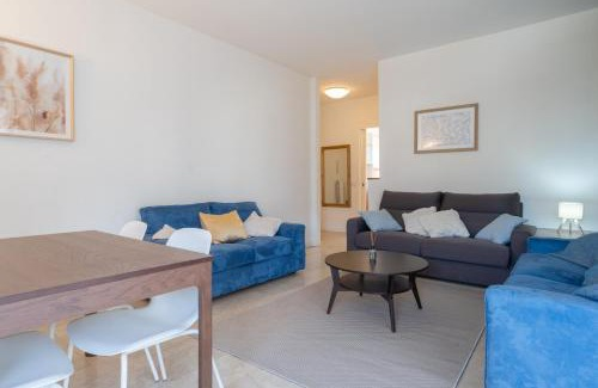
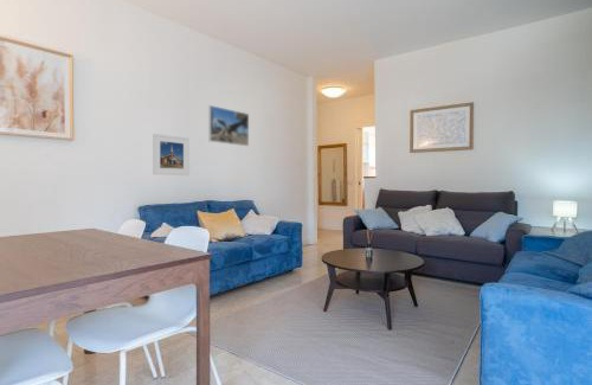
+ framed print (230, 127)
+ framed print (172, 155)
